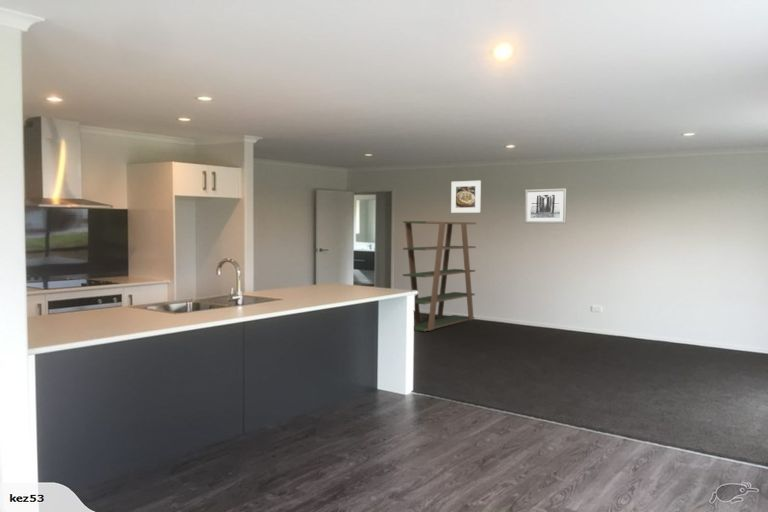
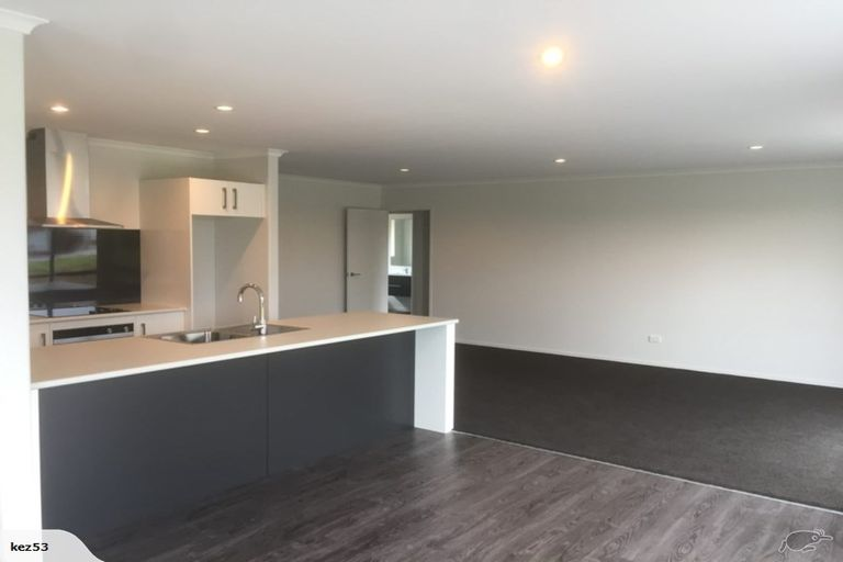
- wall art (545, 206)
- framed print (465, 196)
- shelving unit (441, 272)
